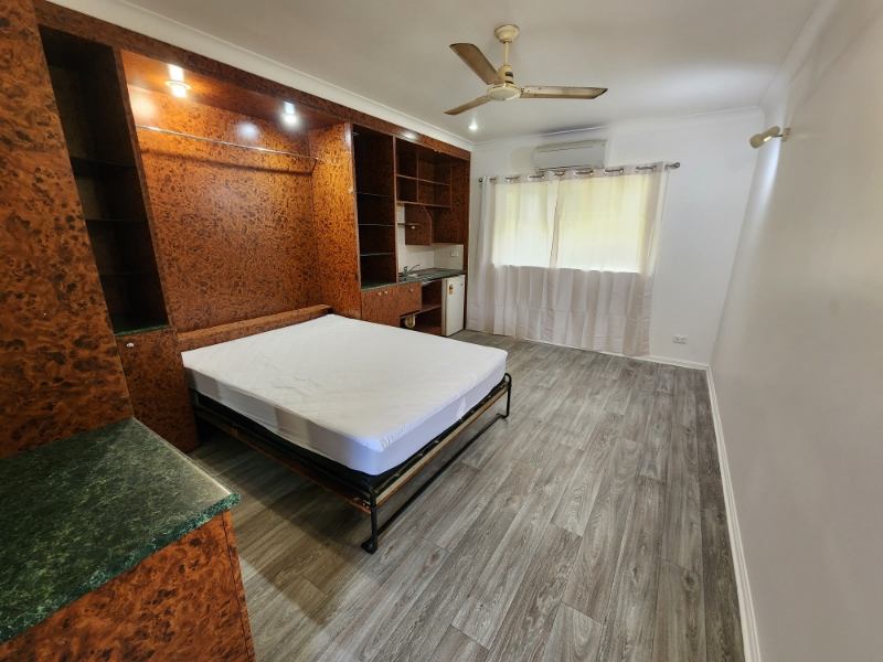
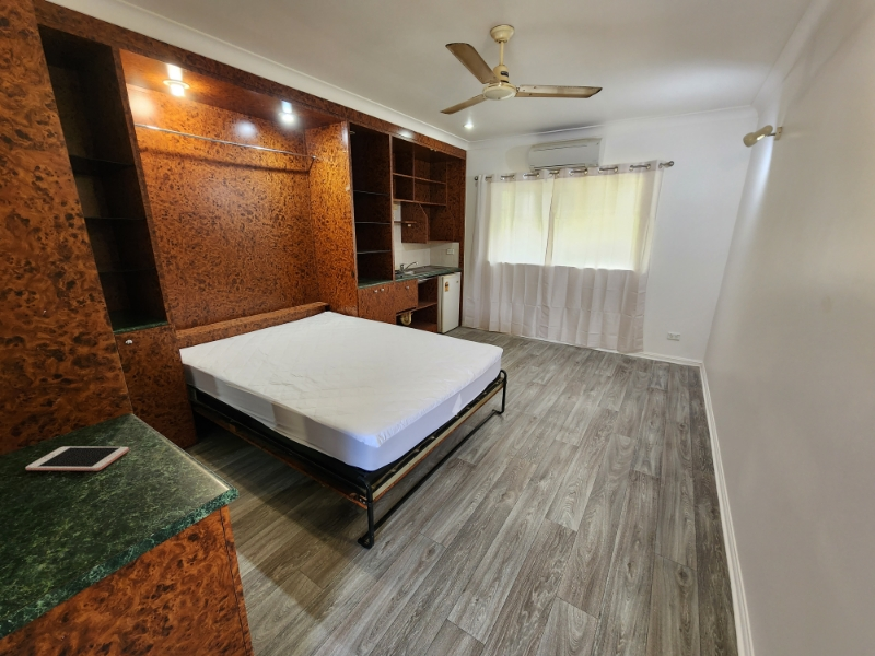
+ cell phone (79, 458)
